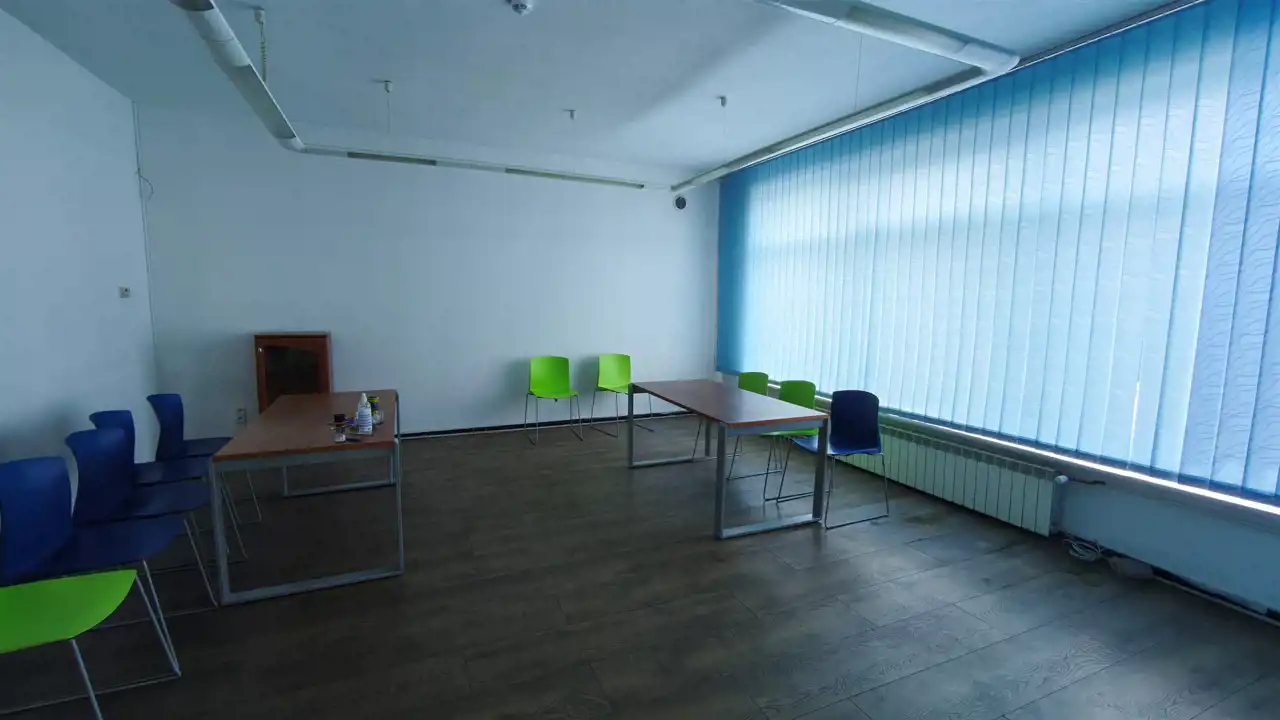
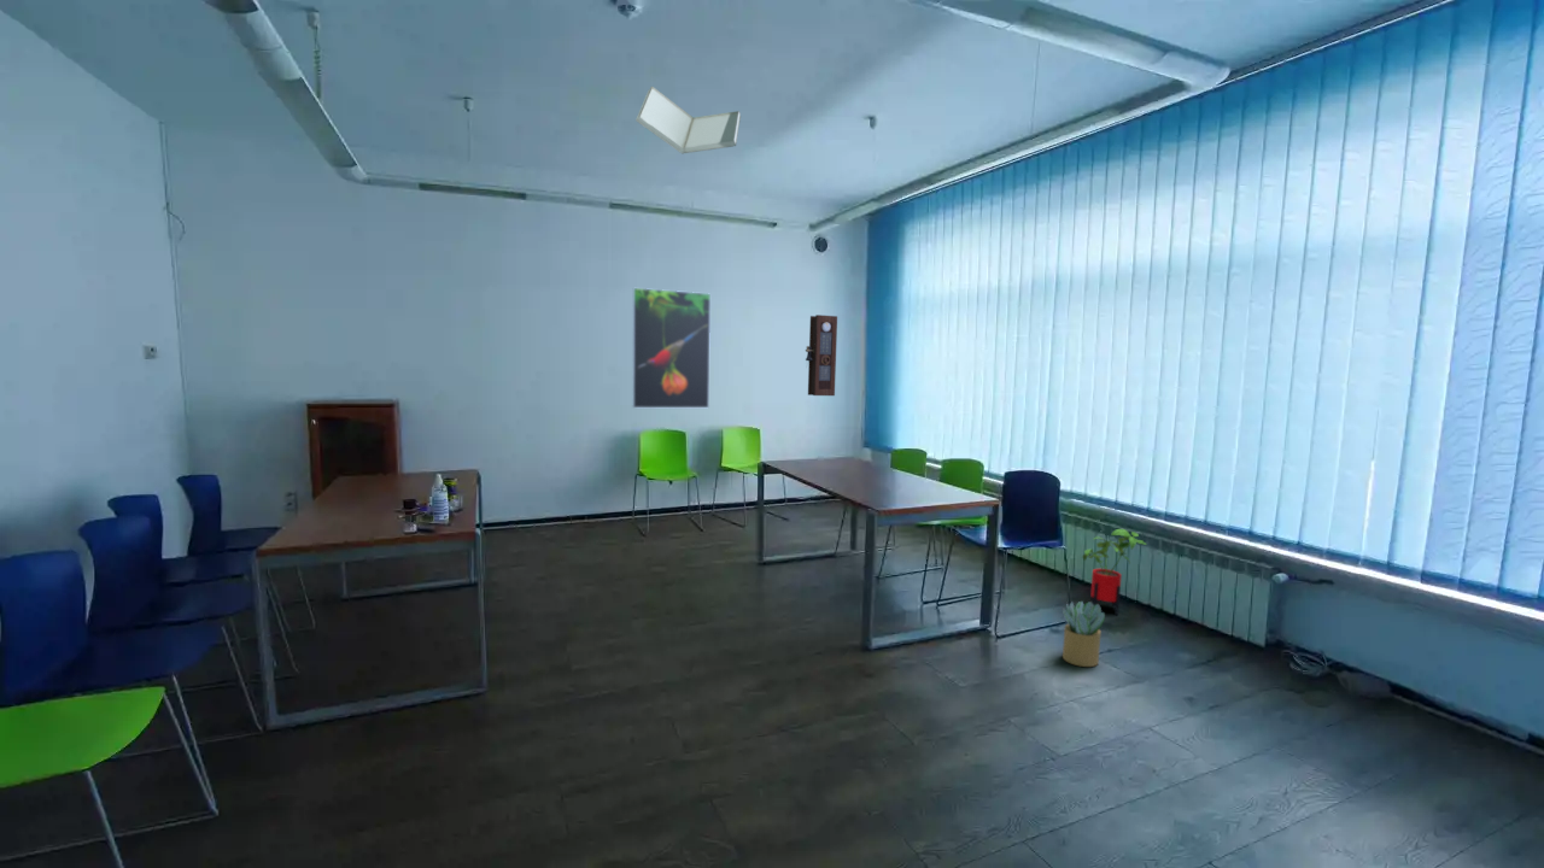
+ house plant (1107, 569)
+ pendulum clock (819, 356)
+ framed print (672, 350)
+ potted plant (1080, 632)
+ ceiling light (691, 121)
